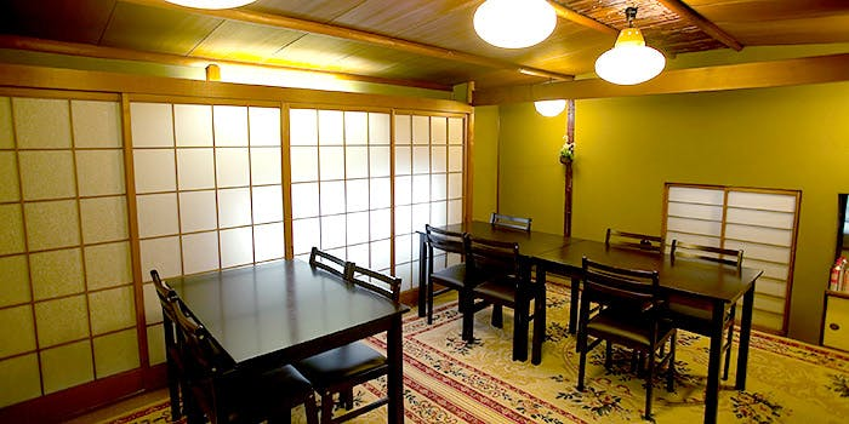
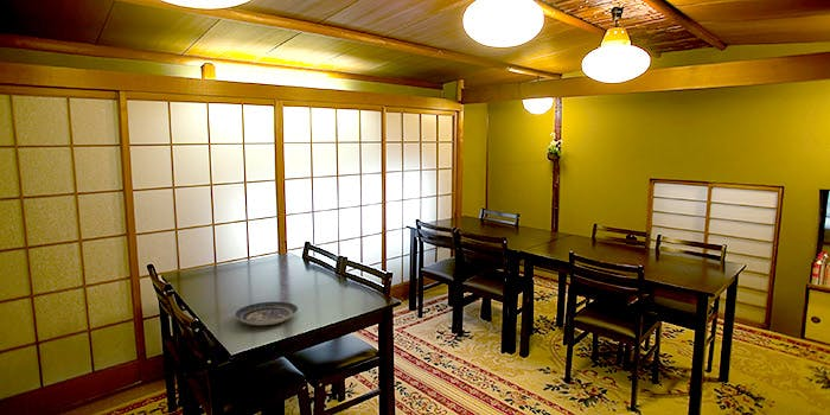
+ plate (267, 314)
